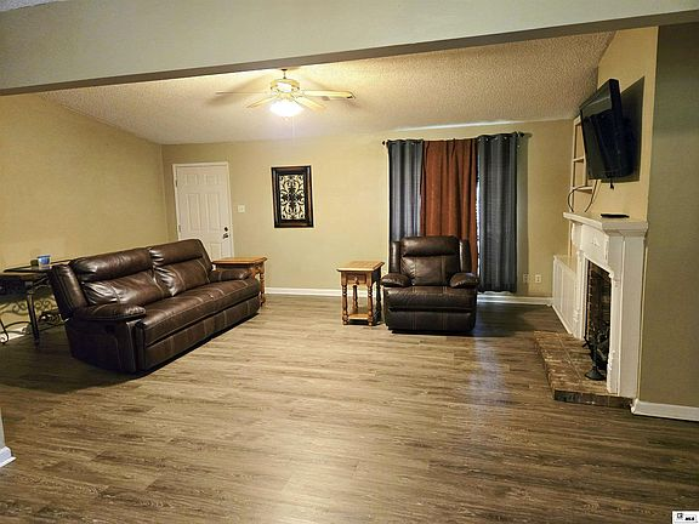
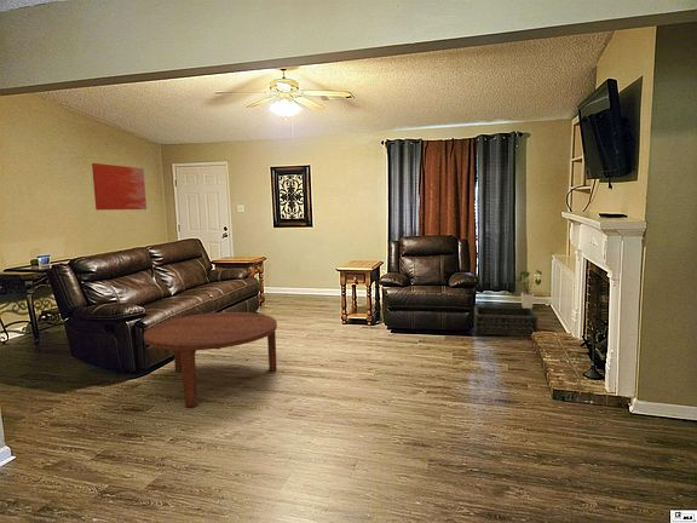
+ house plant (529, 289)
+ wall art (121, 188)
+ coffee table (217, 349)
+ basket (503, 320)
